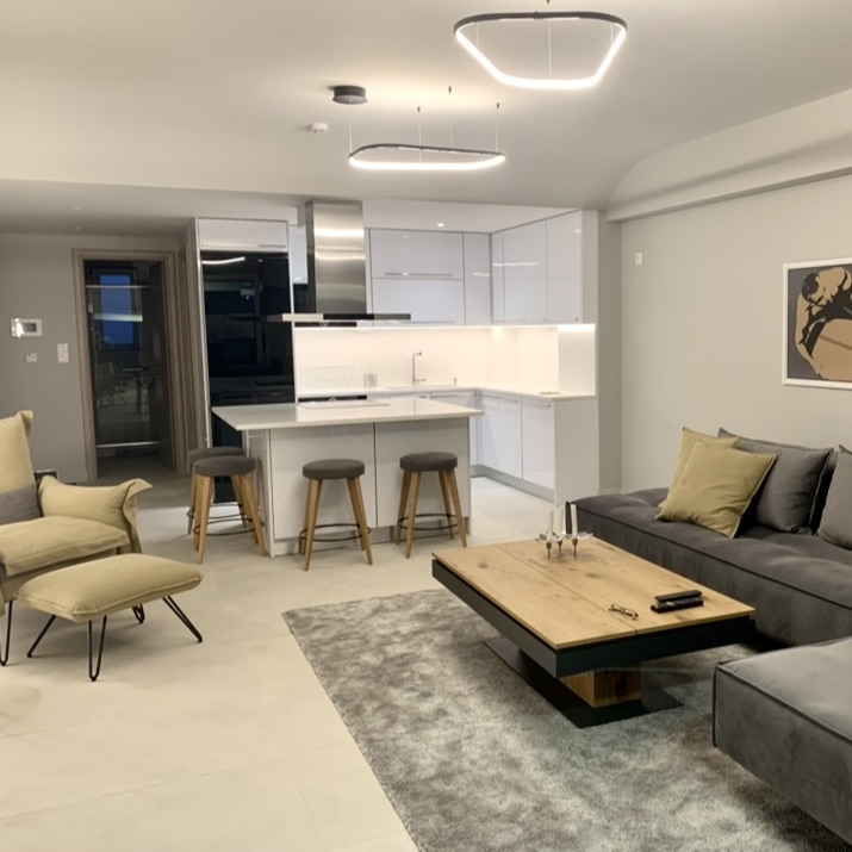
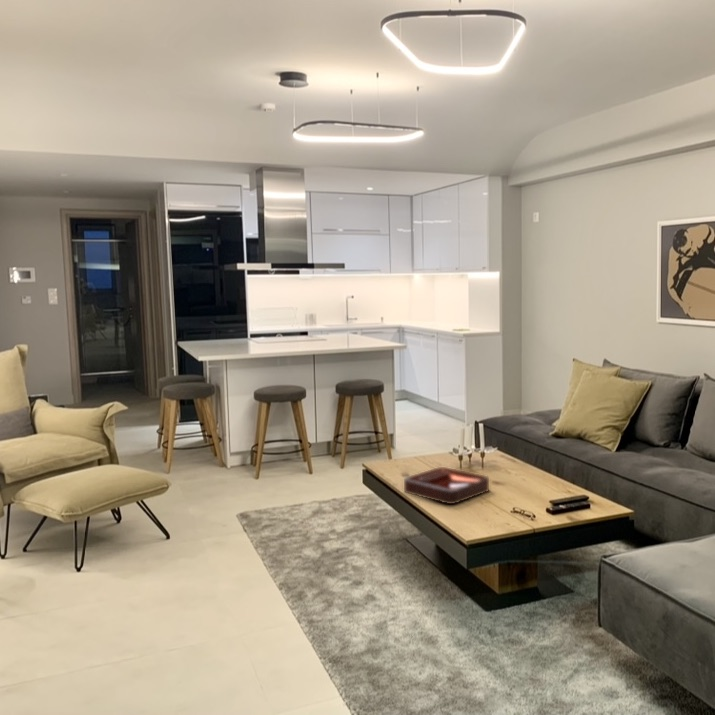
+ decorative tray (446, 484)
